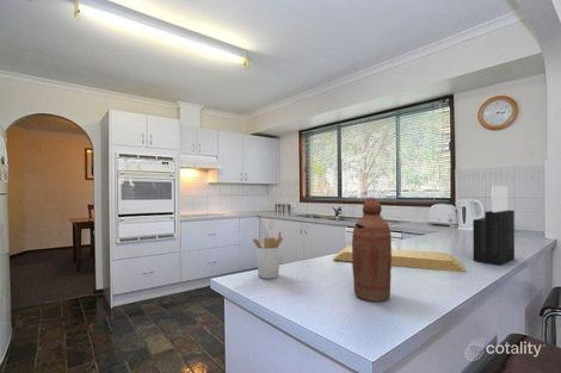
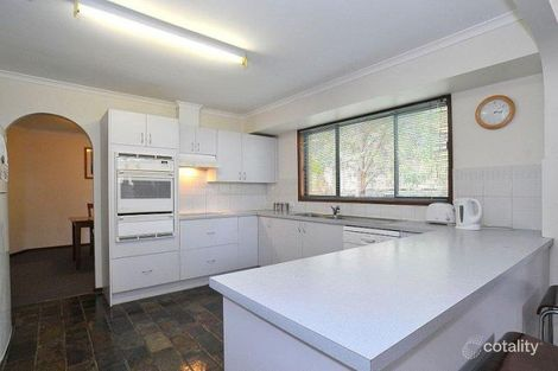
- knife block (491, 222)
- cutting board (394, 256)
- bottle (371, 247)
- utensil holder (270, 254)
